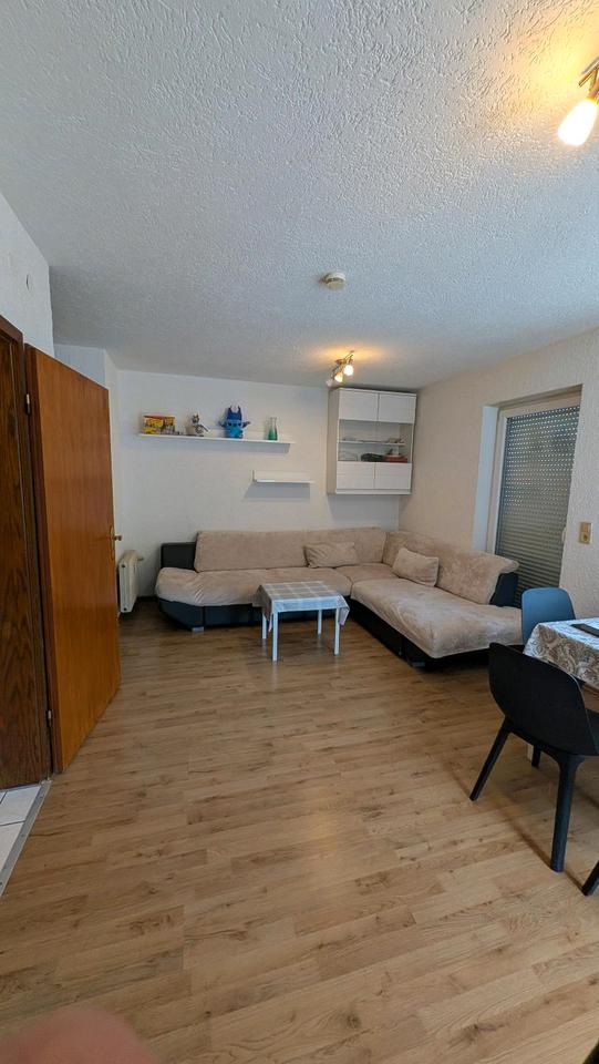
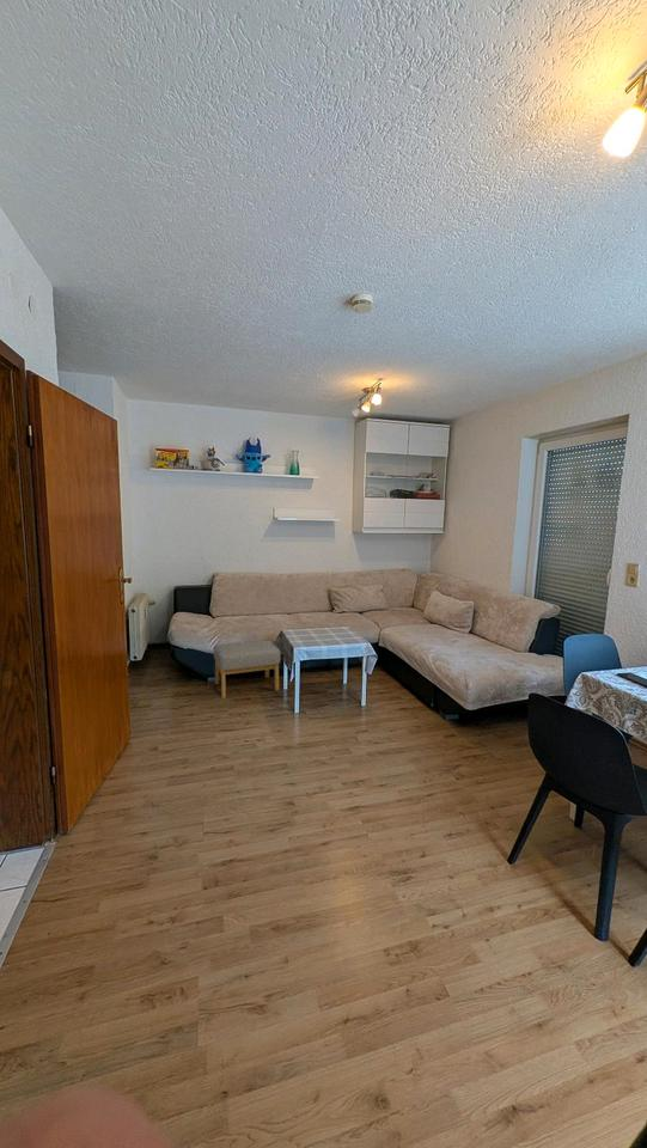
+ footstool (246, 666)
